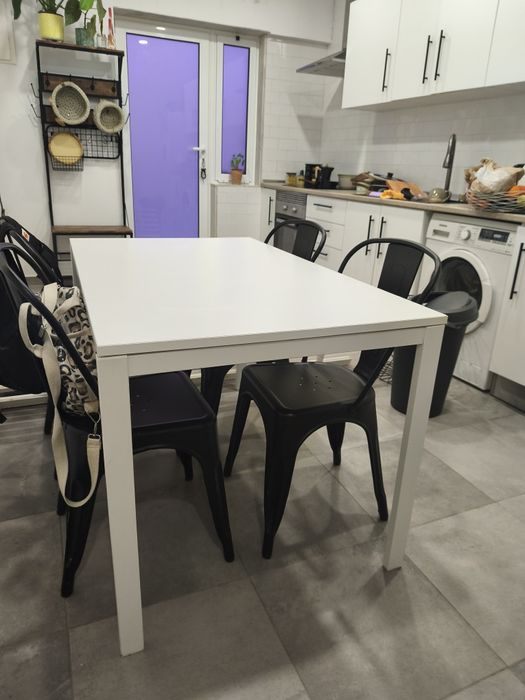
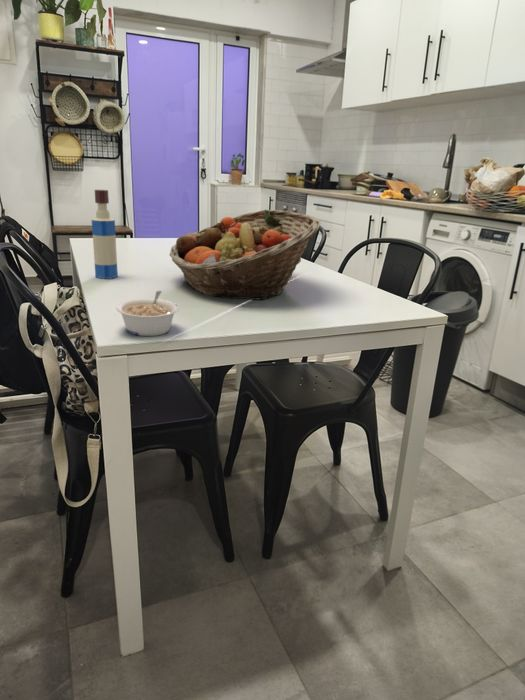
+ legume (147, 315)
+ tequila bottle (103, 234)
+ fruit basket (242, 249)
